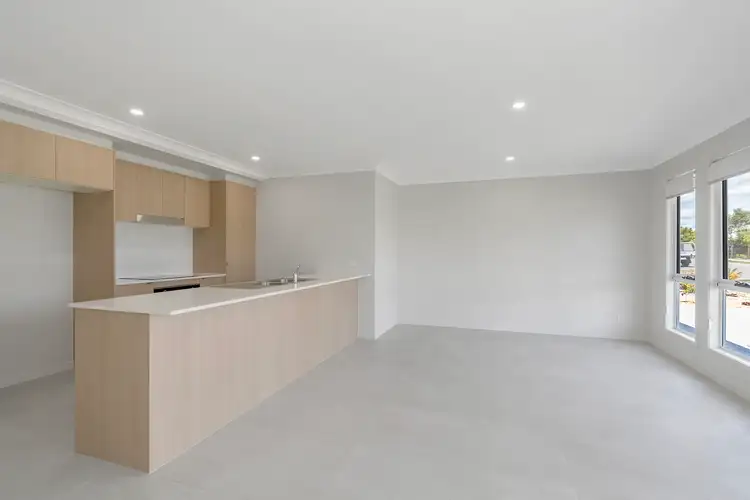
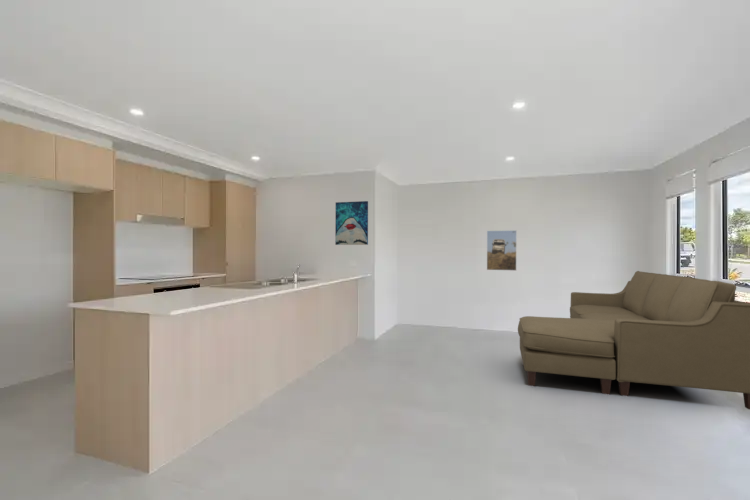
+ wall art (351, 223)
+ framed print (501, 250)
+ sofa (599, 317)
